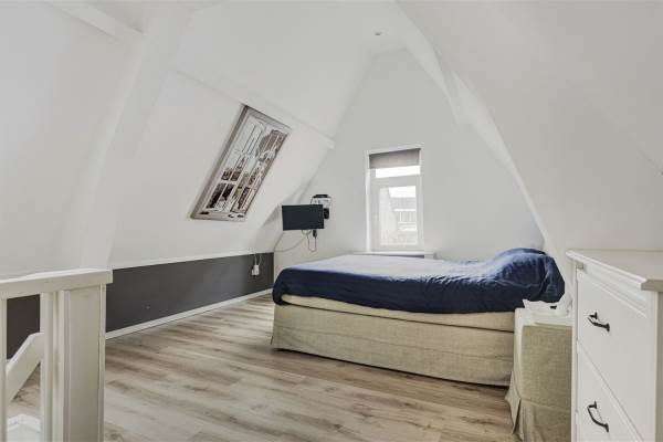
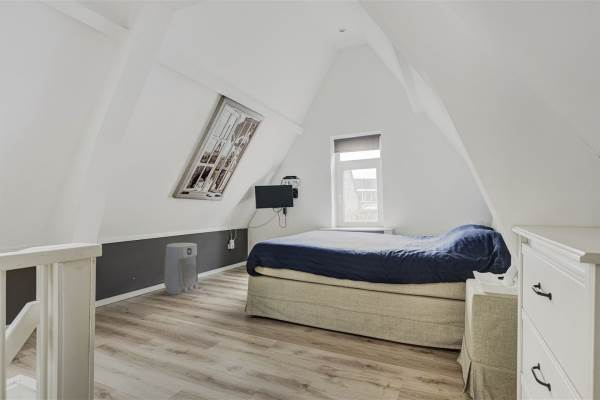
+ air purifier (180, 267)
